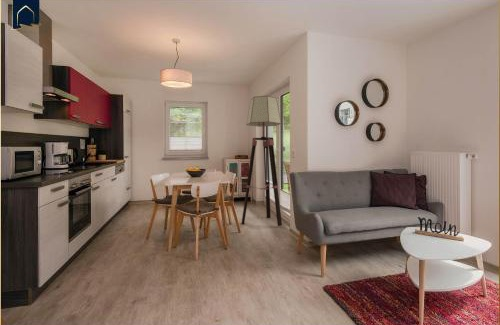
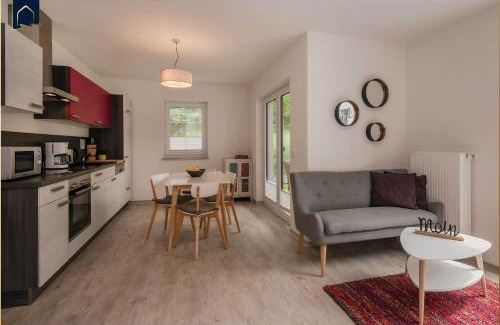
- floor lamp (264, 160)
